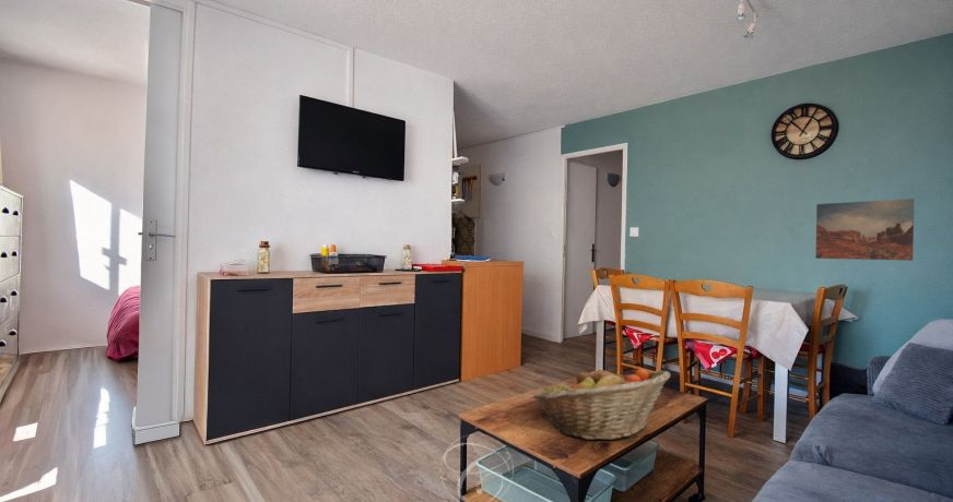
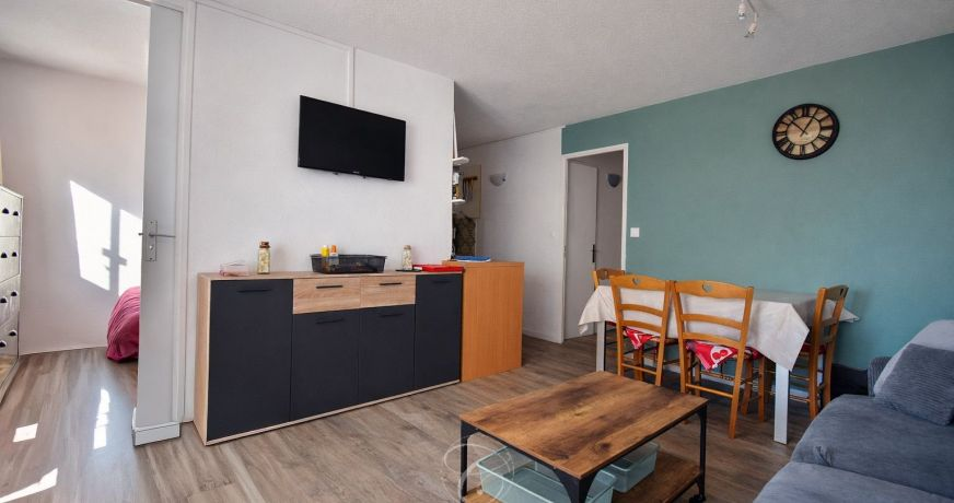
- wall art (861, 230)
- fruit basket (602, 395)
